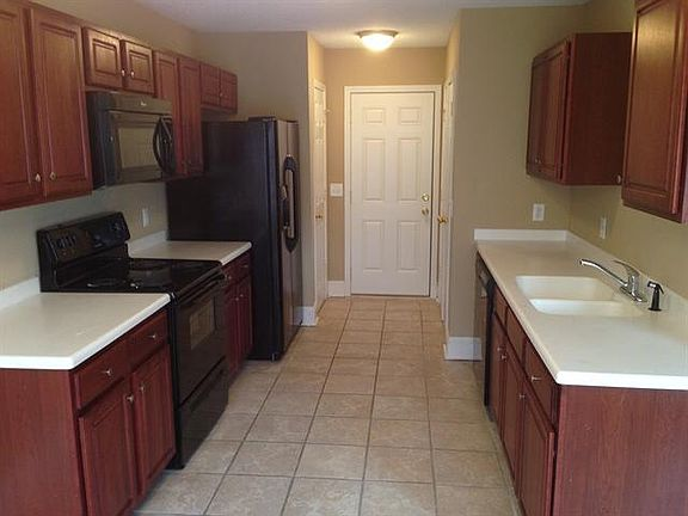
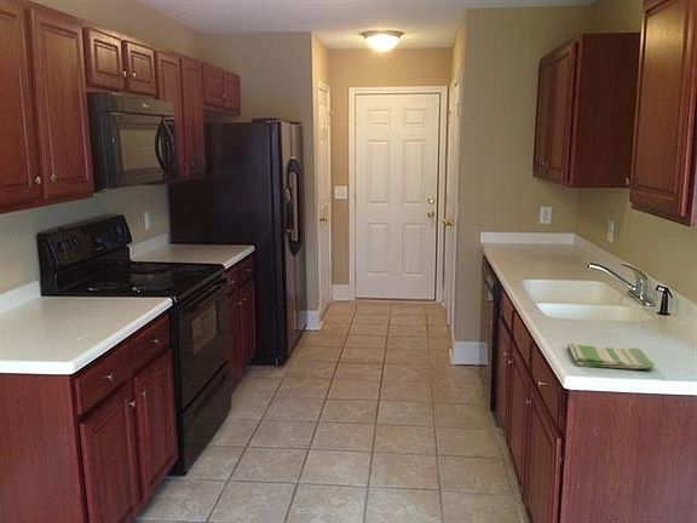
+ dish towel (607, 355)
